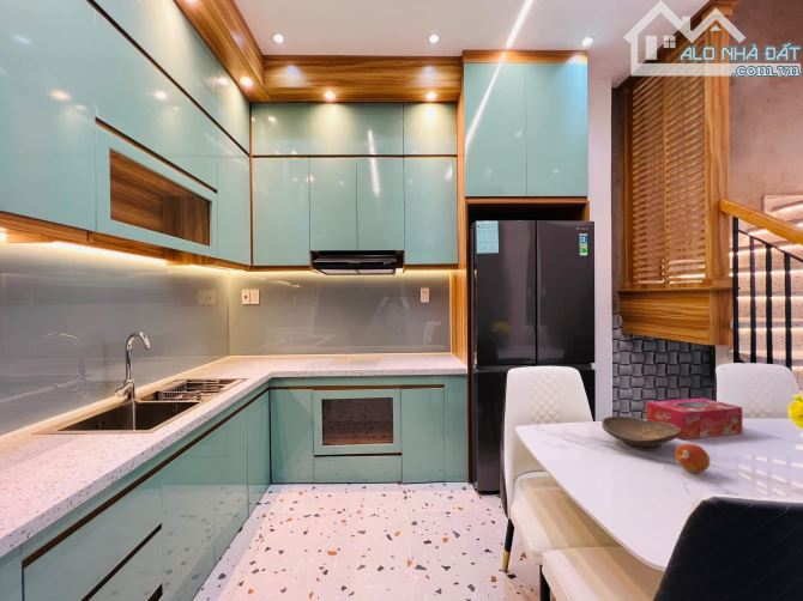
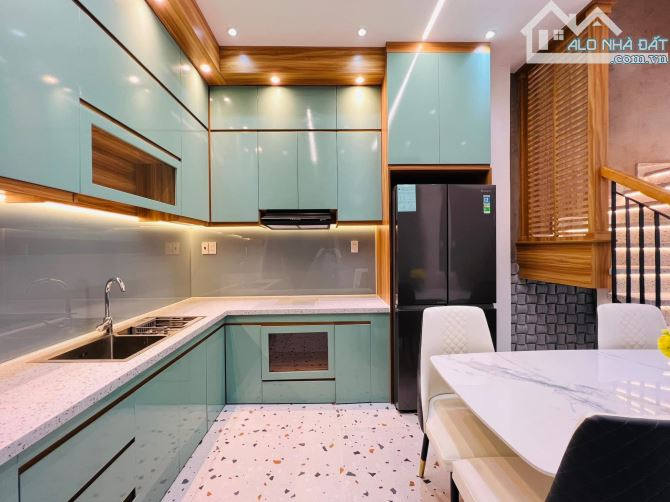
- fruit (692, 457)
- tissue box (693, 417)
- decorative bowl (639, 433)
